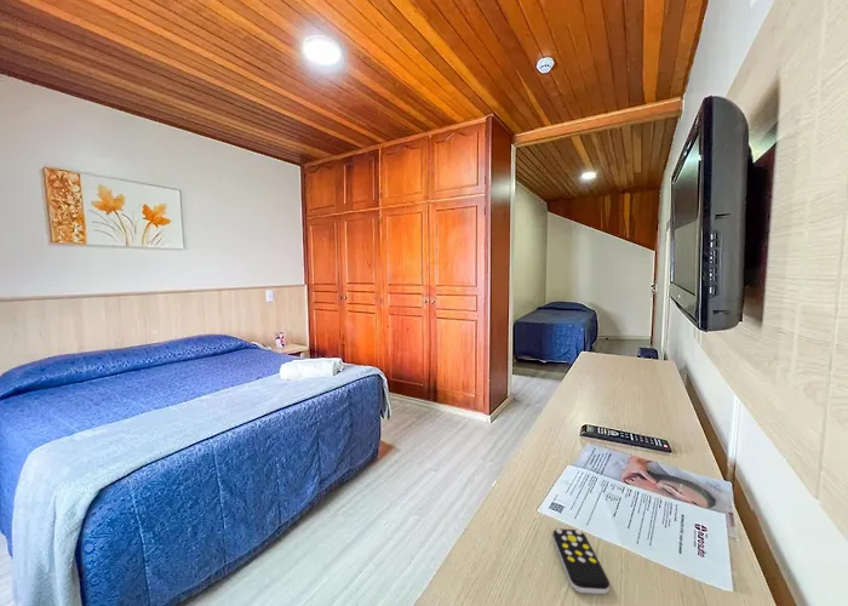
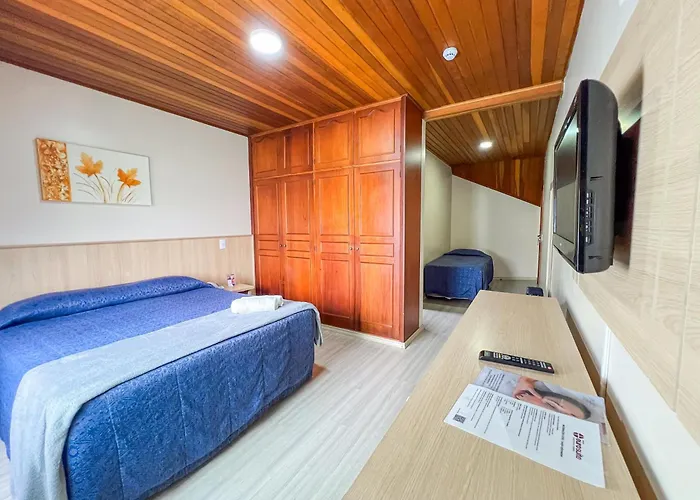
- remote control (578, 558)
